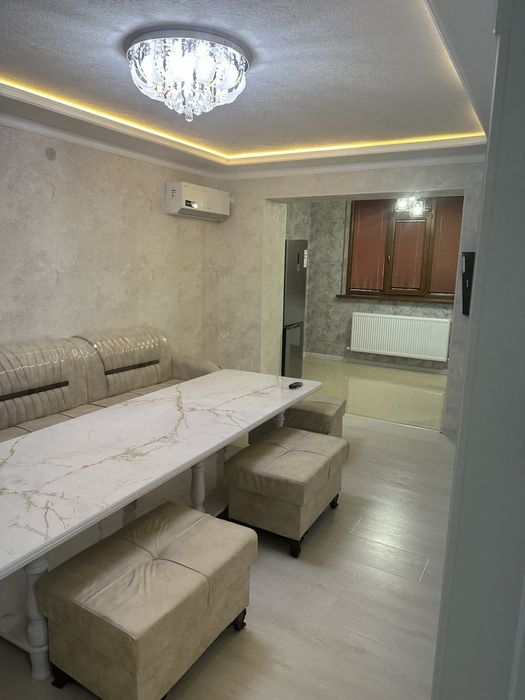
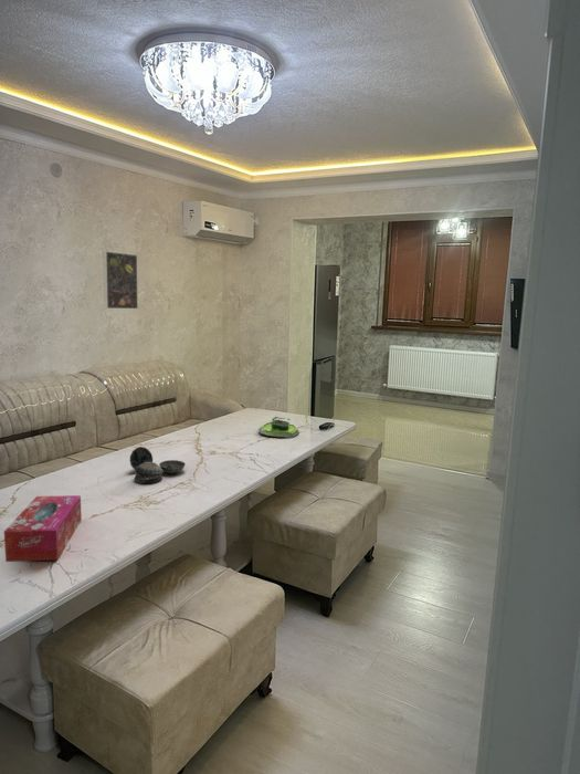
+ plant pot (278, 425)
+ tissue box (45, 525)
+ decorative bowl (154, 463)
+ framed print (120, 281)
